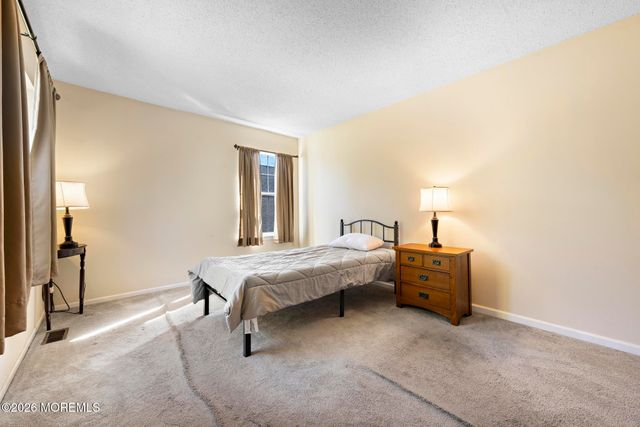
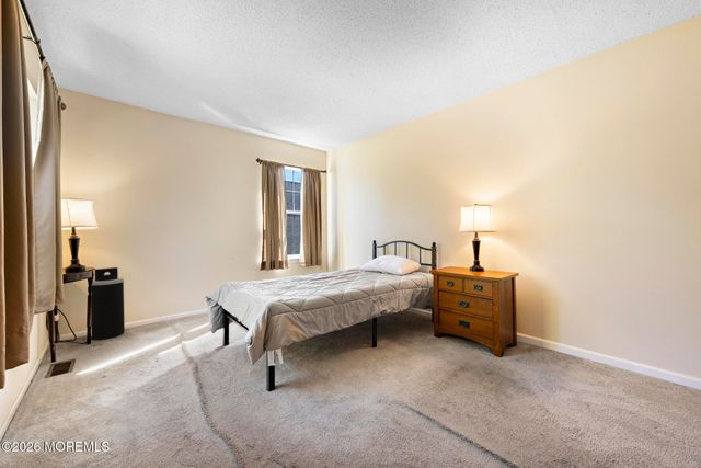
+ trash can (106, 301)
